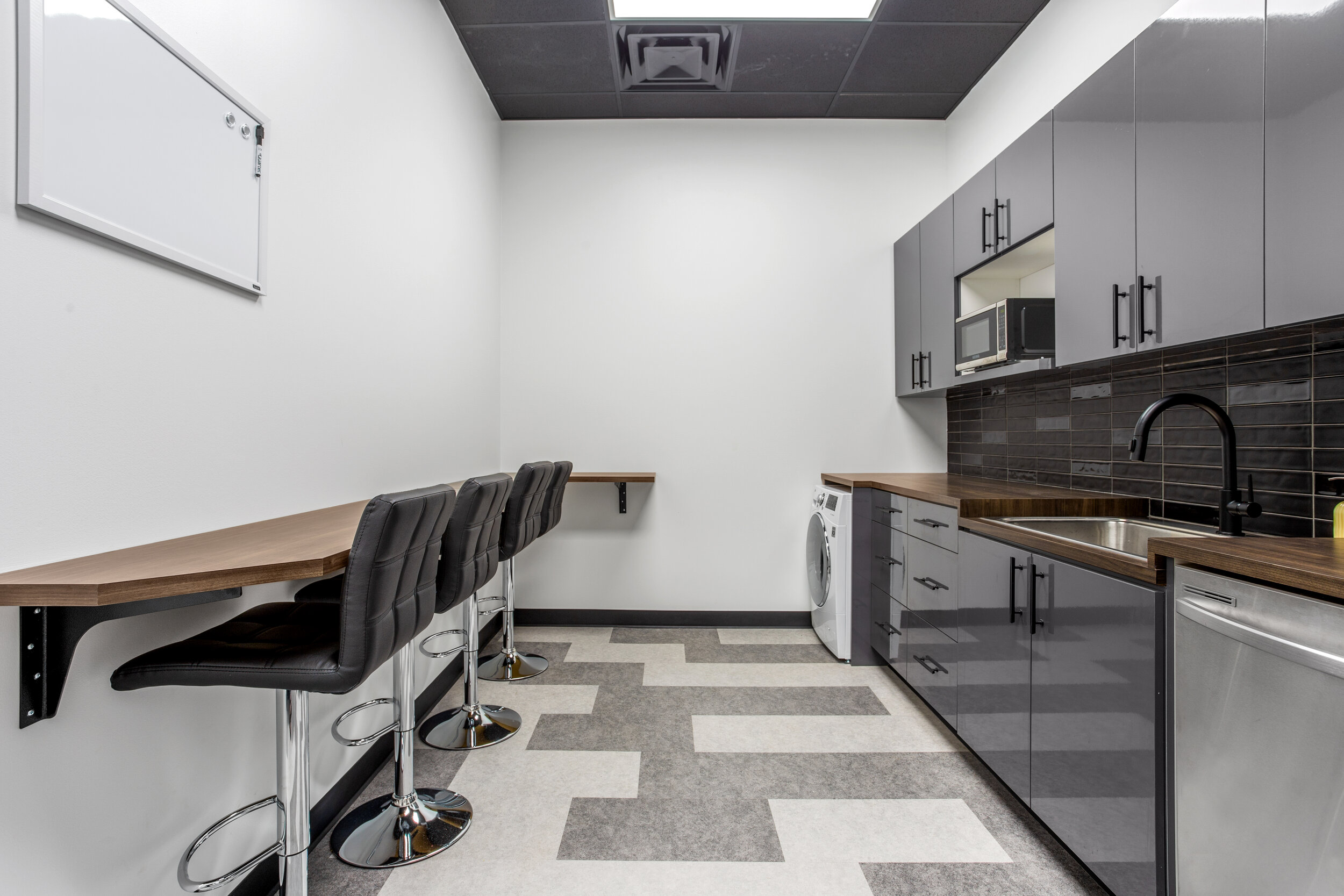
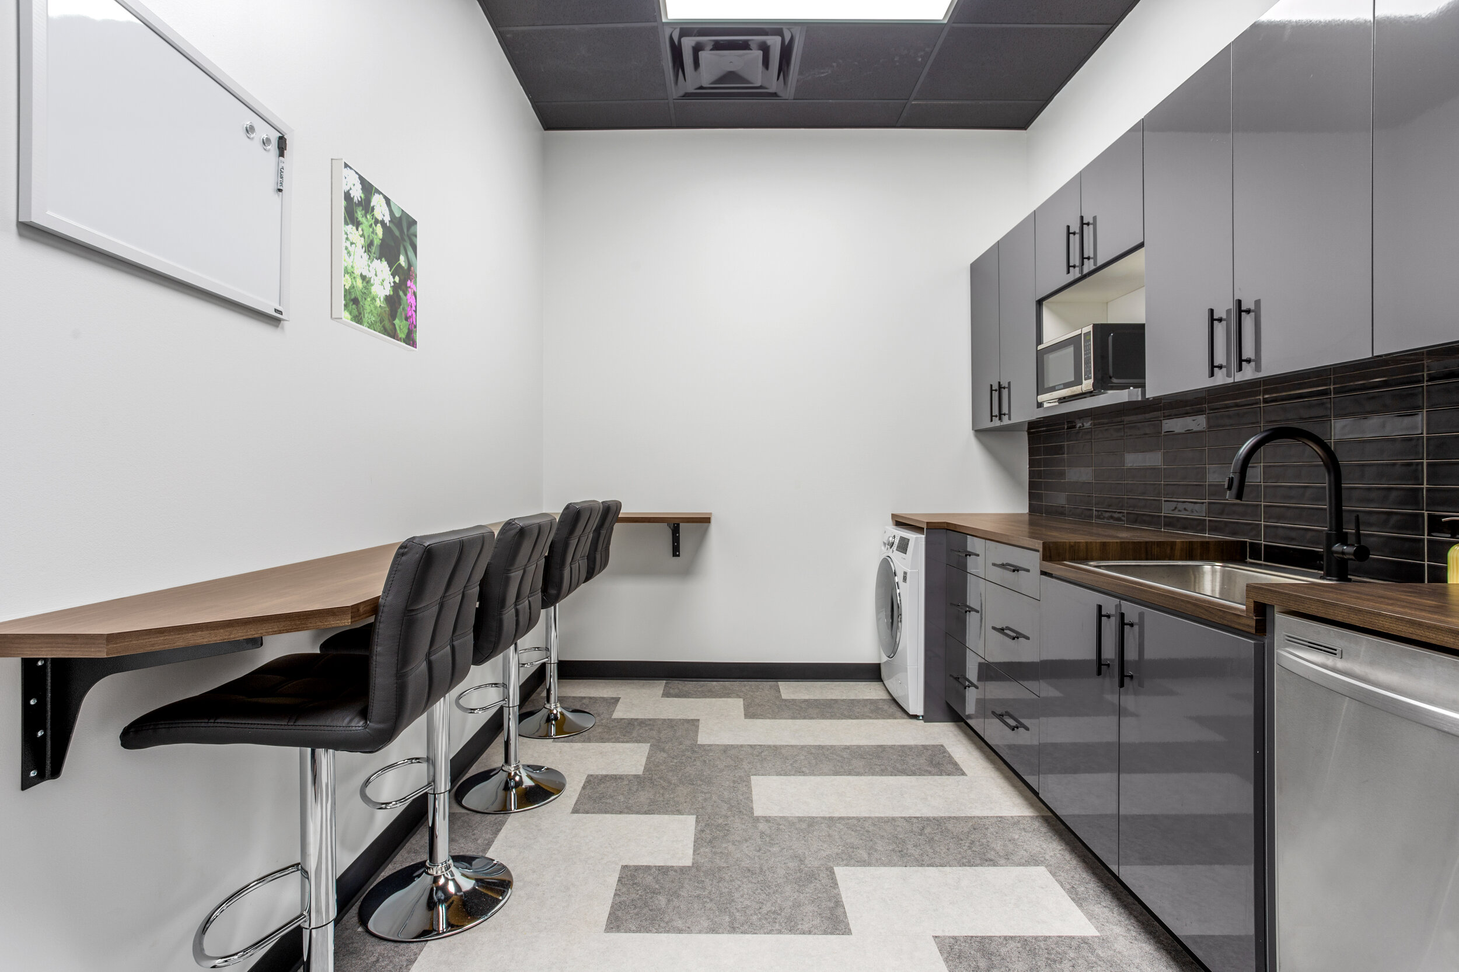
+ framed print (379, 265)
